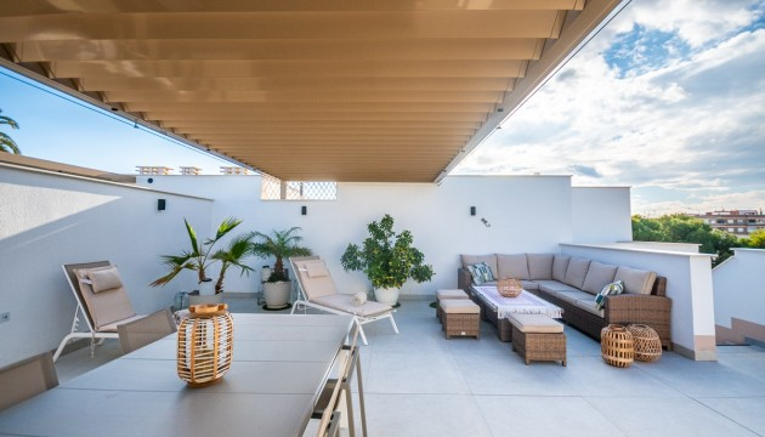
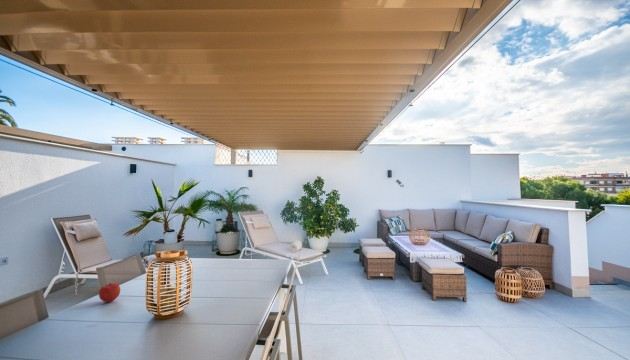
+ fruit (109, 292)
